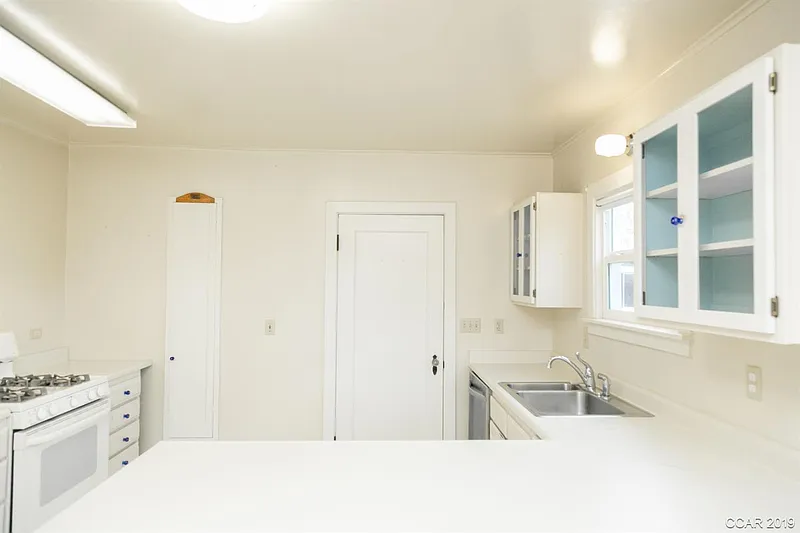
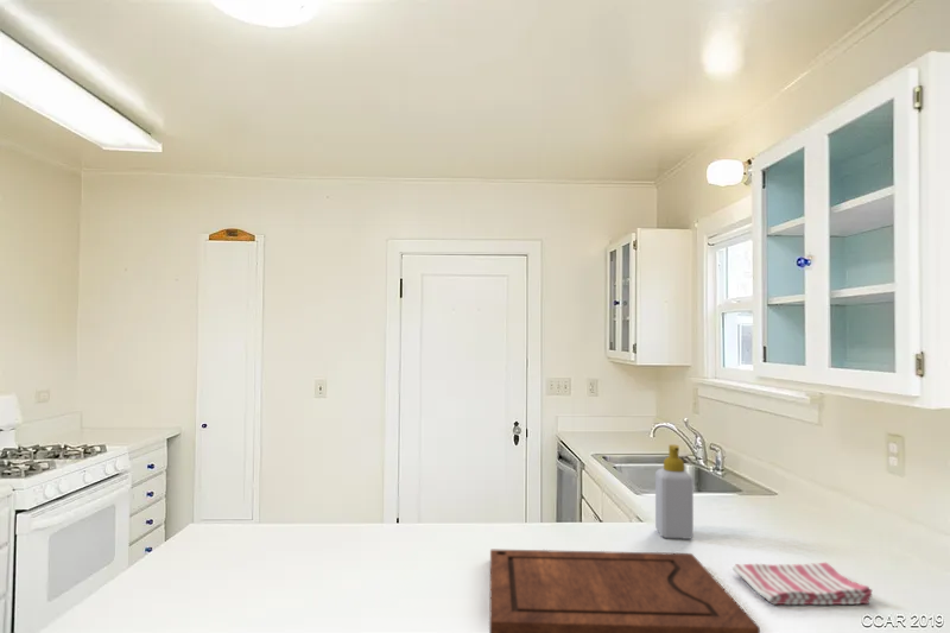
+ cutting board (604, 588)
+ soap bottle (673, 489)
+ dish towel (798, 580)
